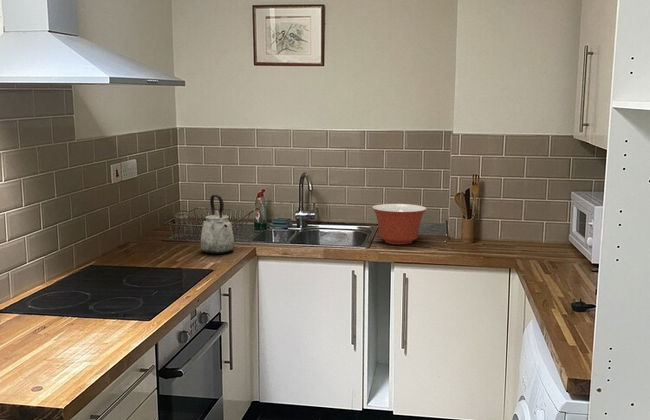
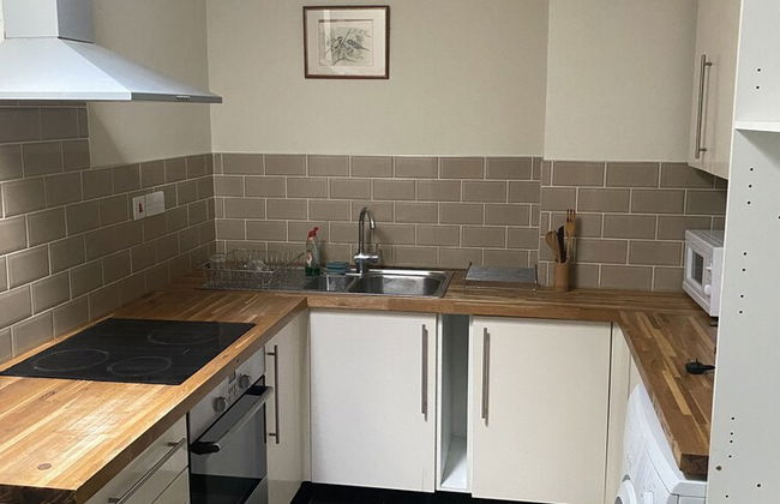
- mixing bowl (398, 224)
- kettle (219, 224)
